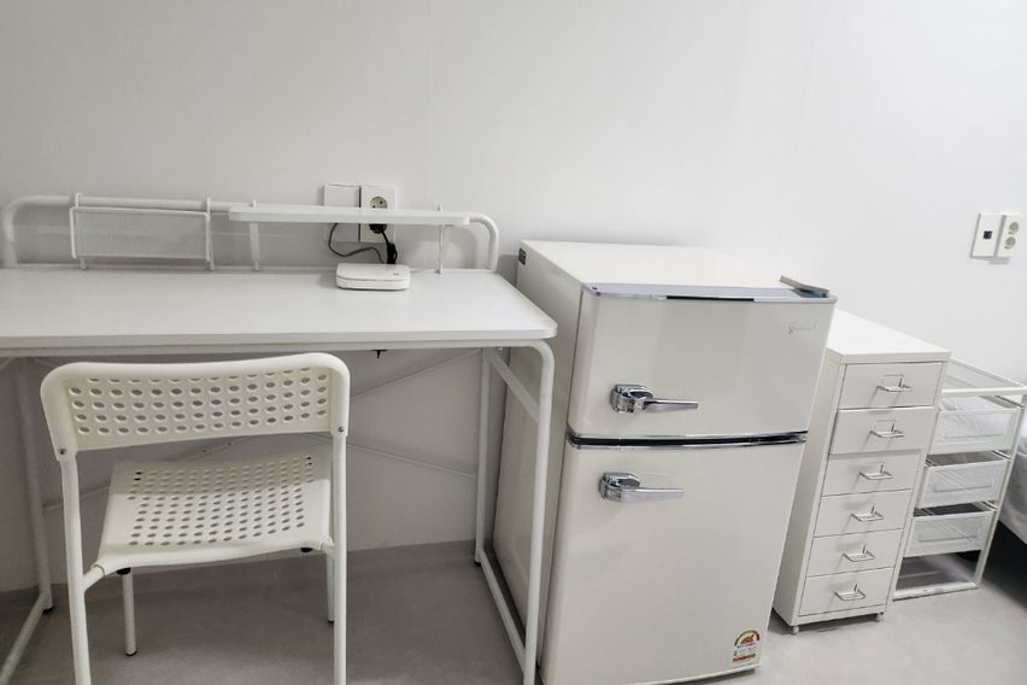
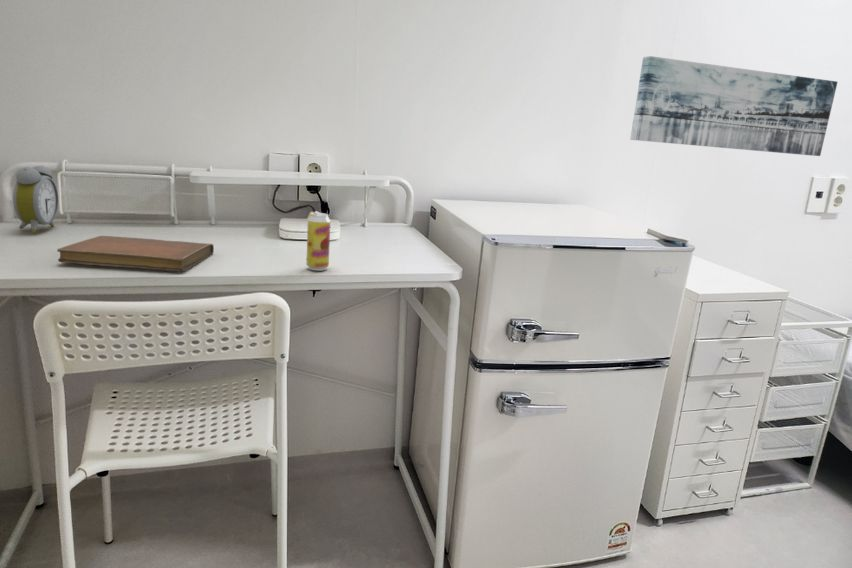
+ wall art (737, 109)
+ alarm clock (32, 198)
+ notebook (140, 251)
+ beverage can (318, 240)
